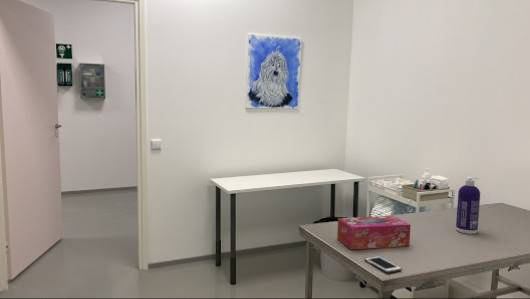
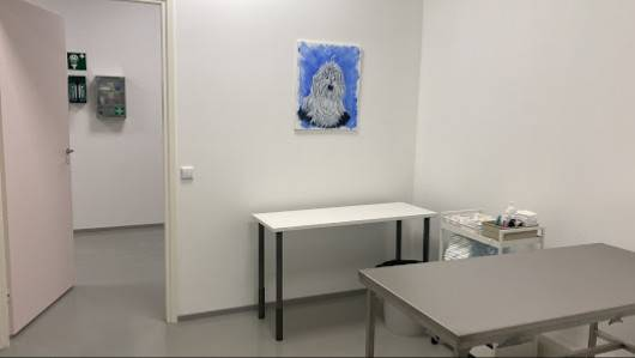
- tissue box (373, 231)
- cell phone (382, 264)
- spray bottle (468, 204)
